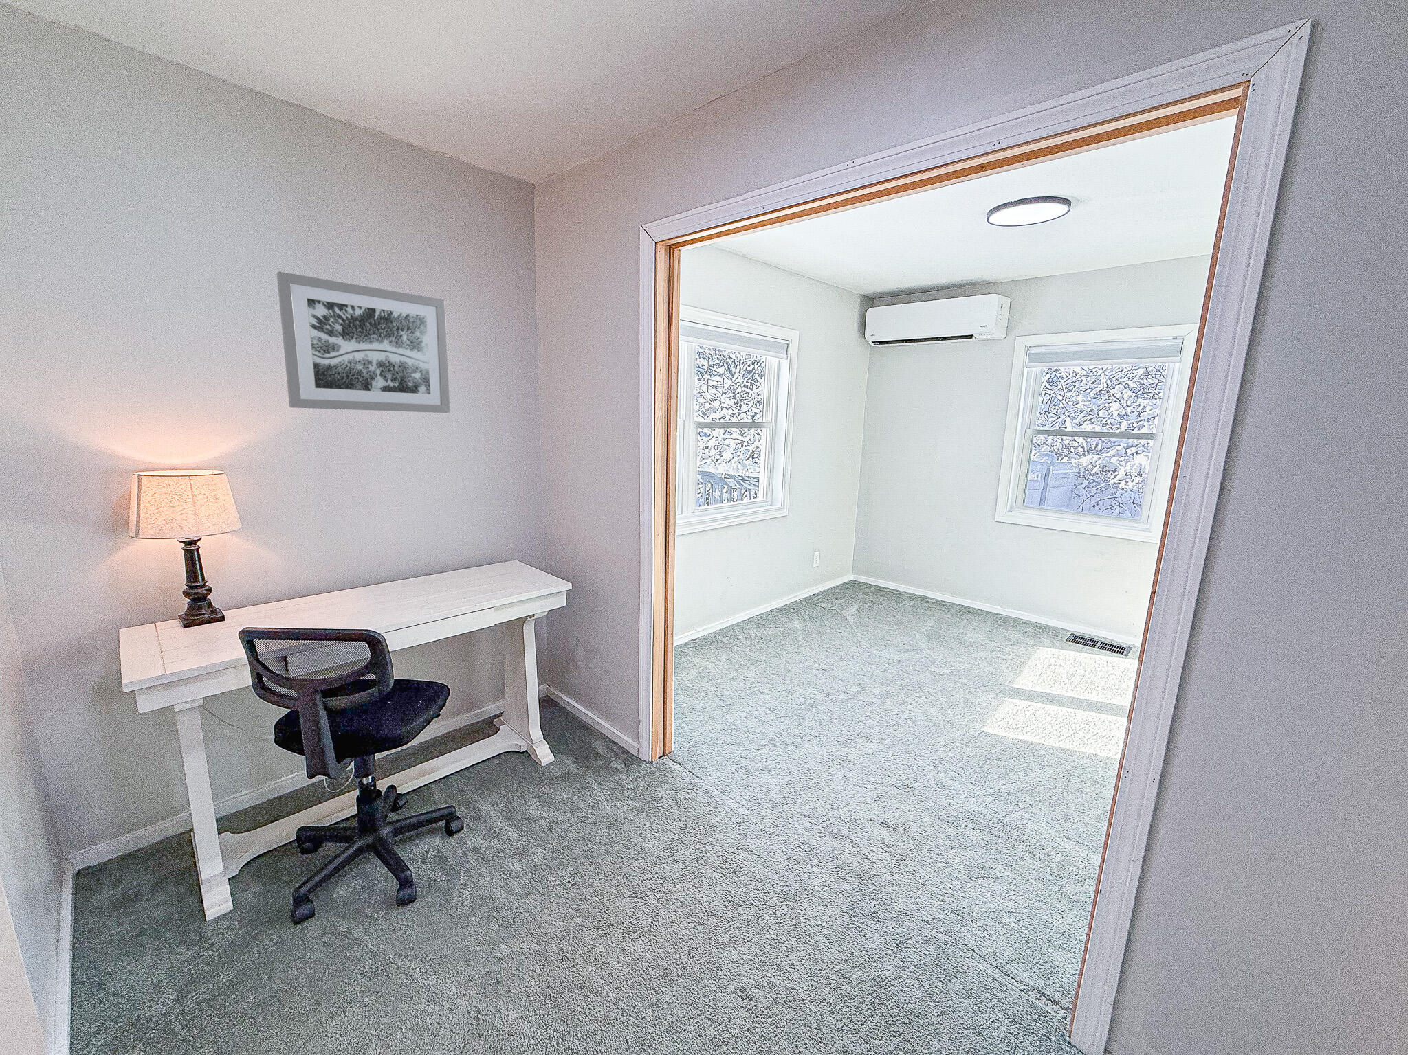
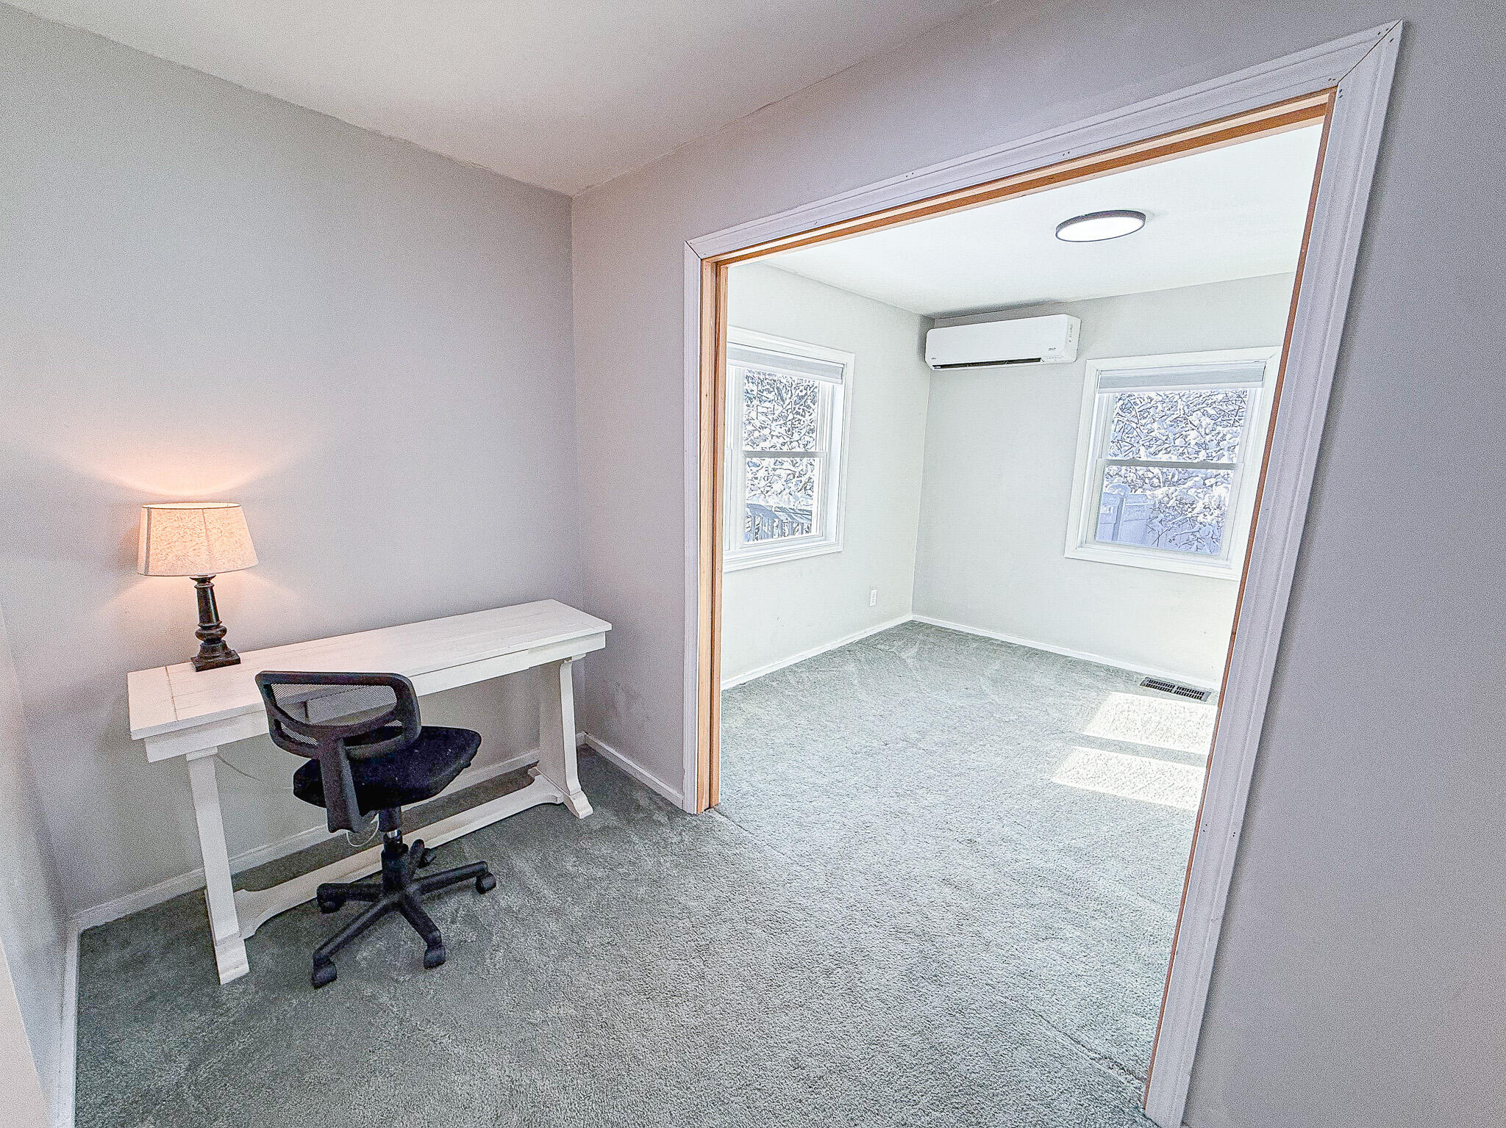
- wall art (371, 349)
